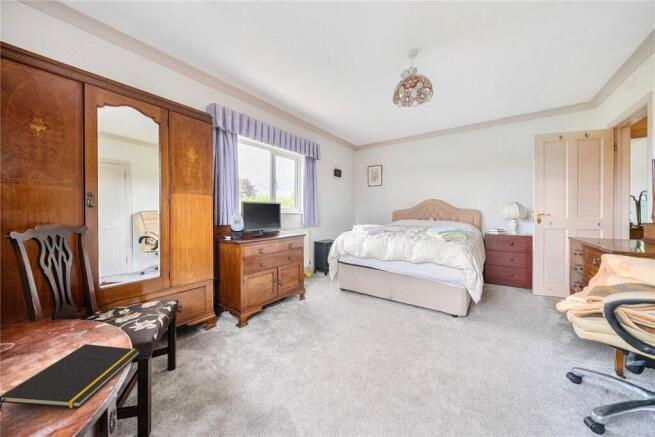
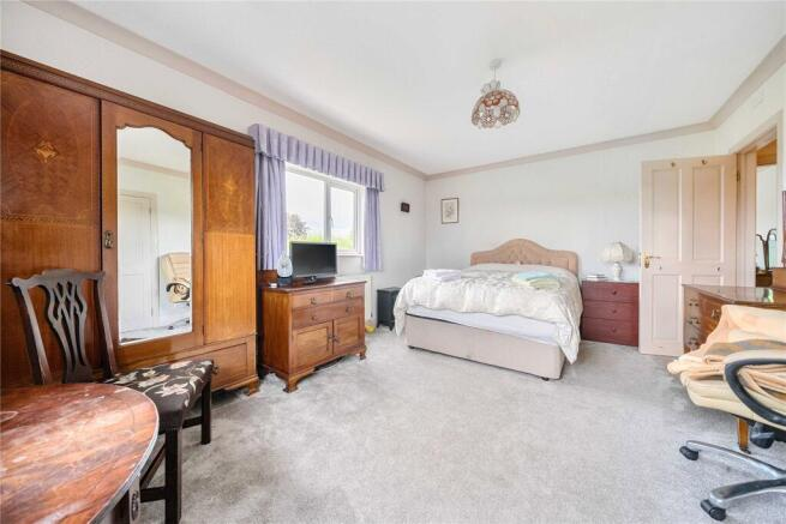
- notepad (82, 371)
